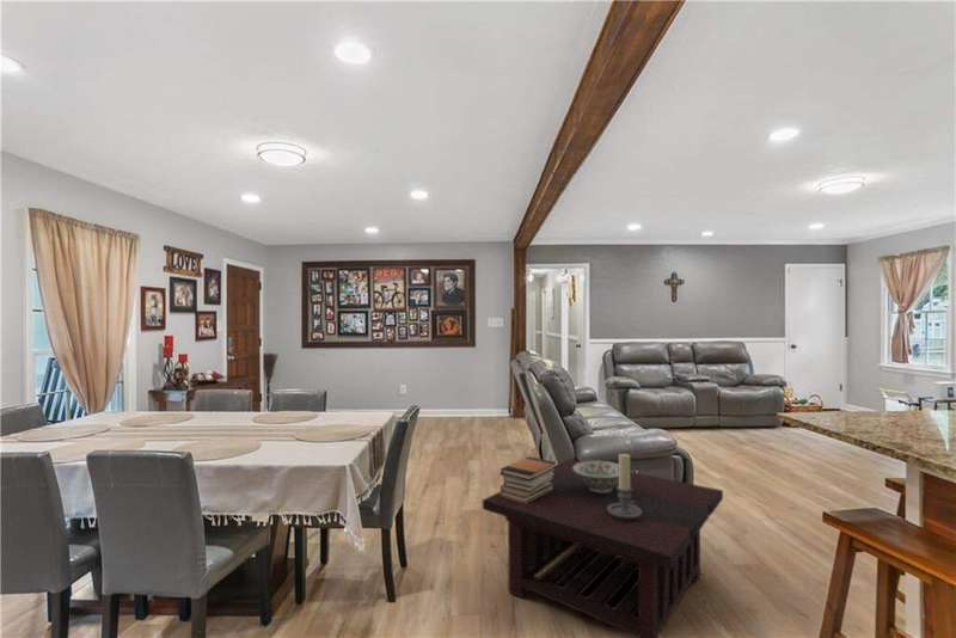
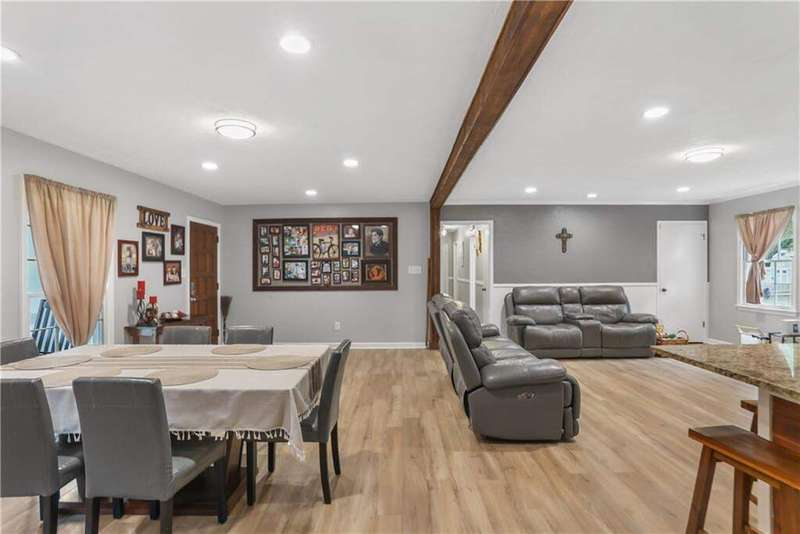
- coffee table (606, 539)
- decorative bowl (600, 478)
- book stack (528, 478)
- candle holder (625, 483)
